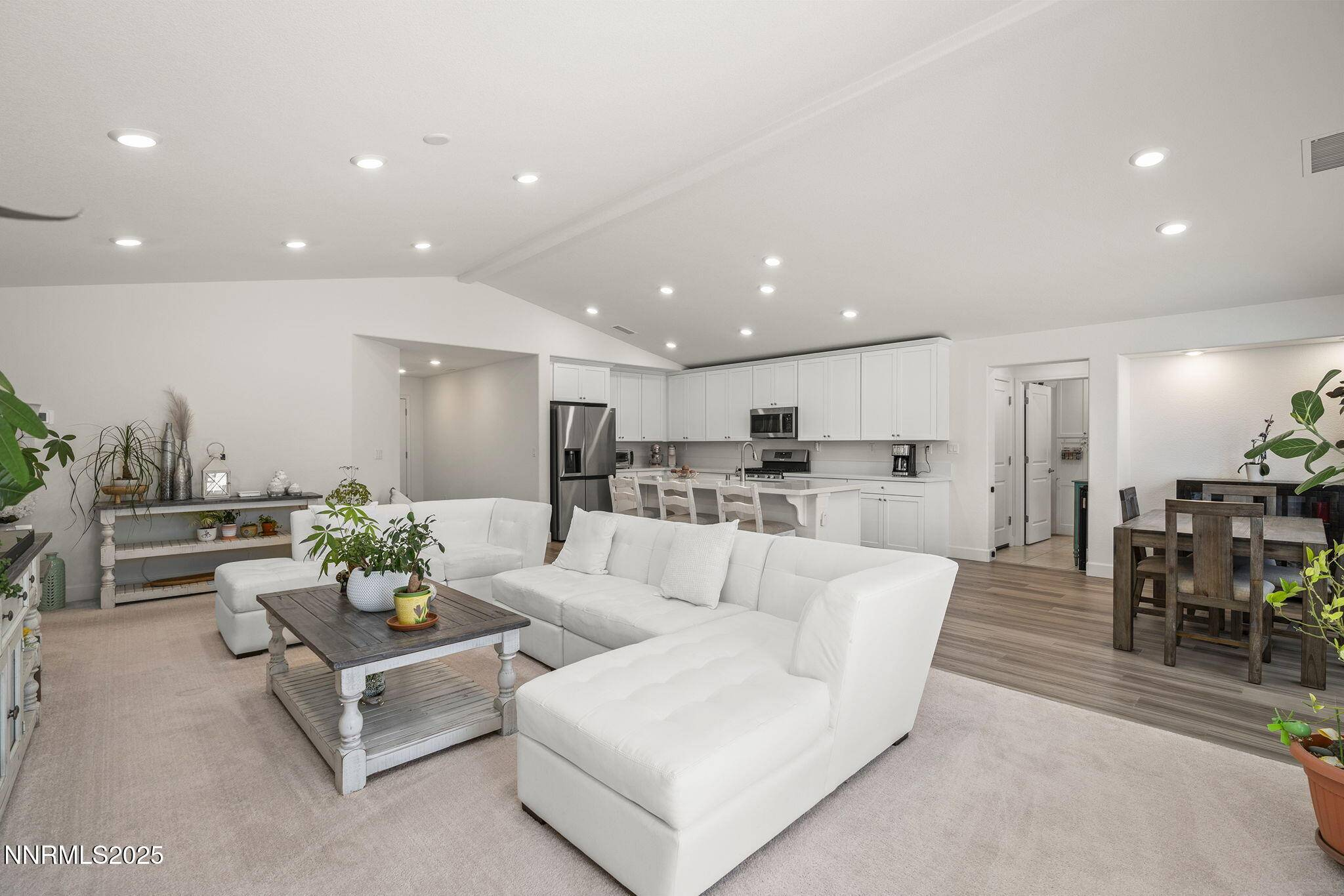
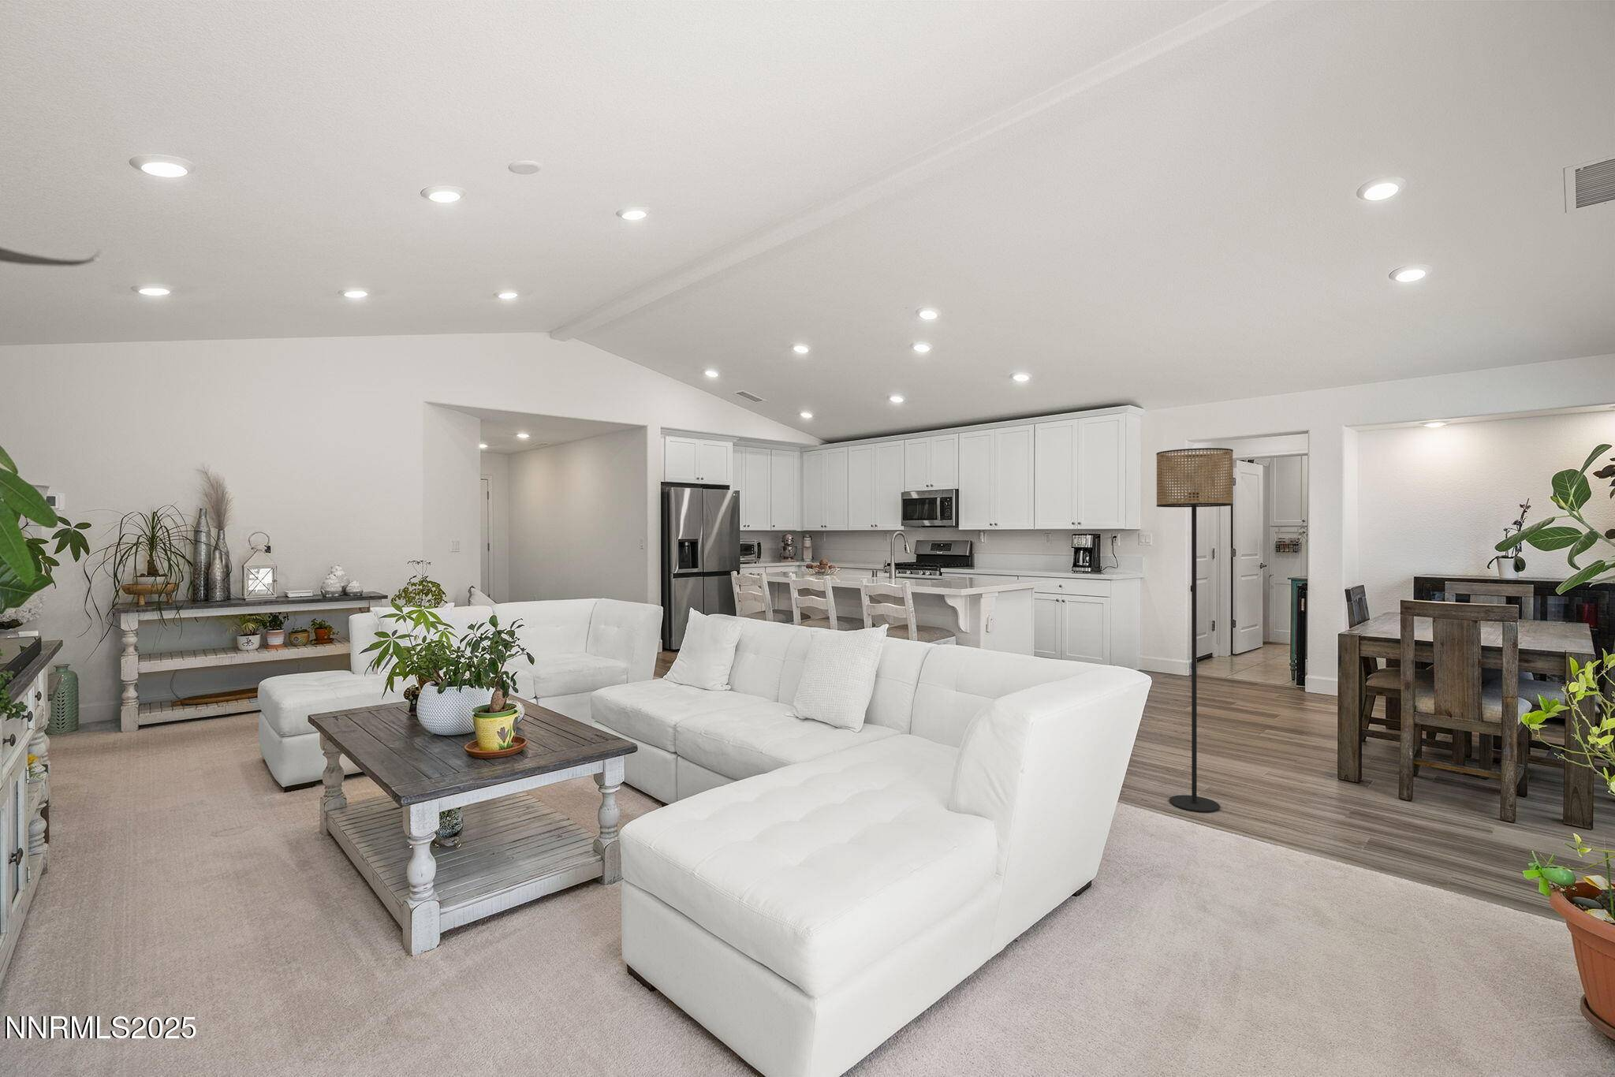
+ floor lamp (1194, 627)
